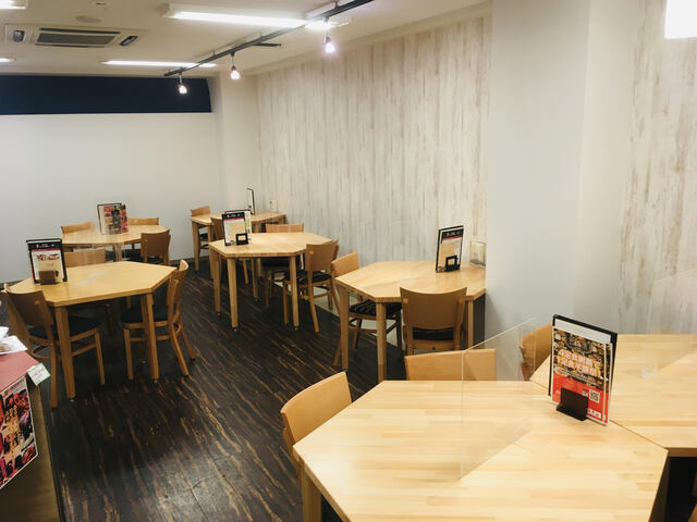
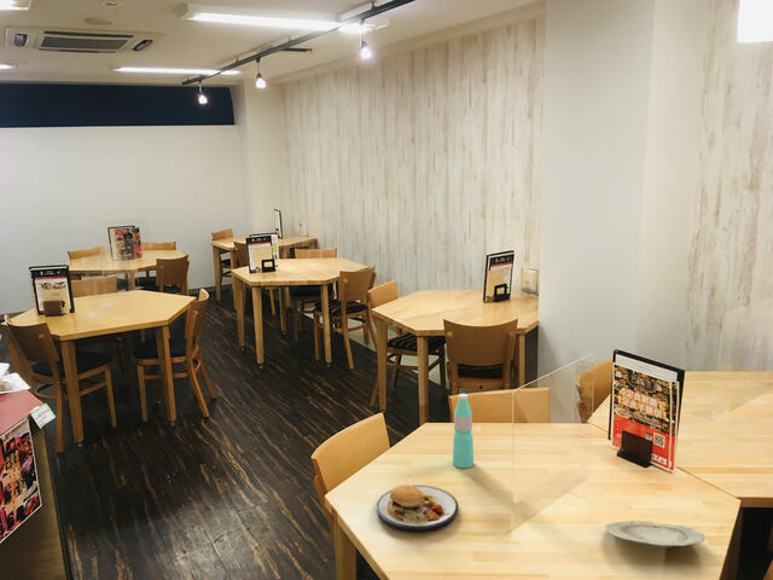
+ water bottle (463, 429)
+ plate (417, 491)
+ plate (653, 532)
